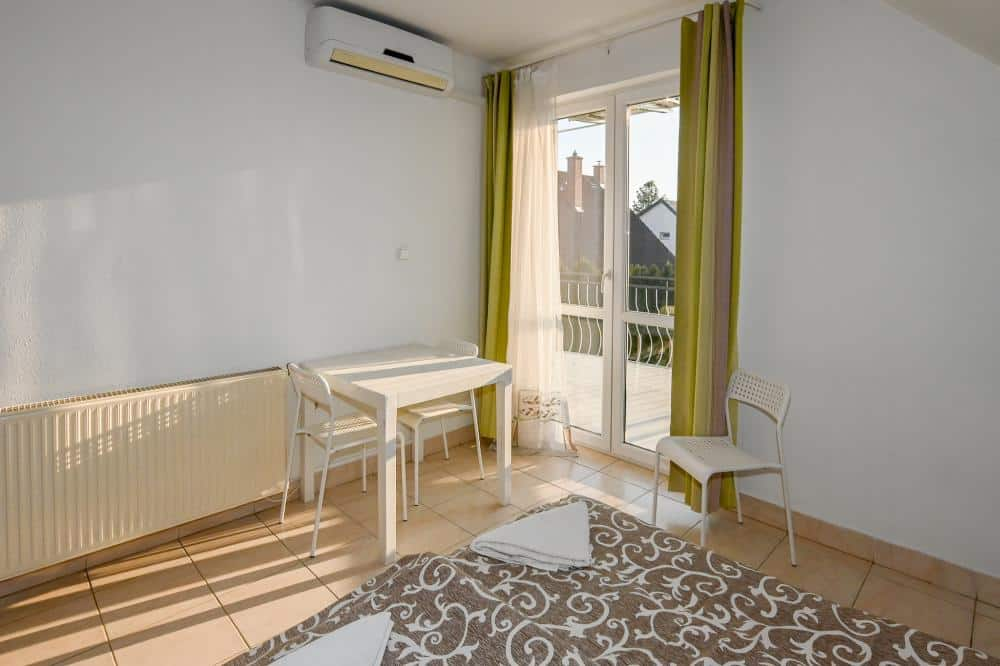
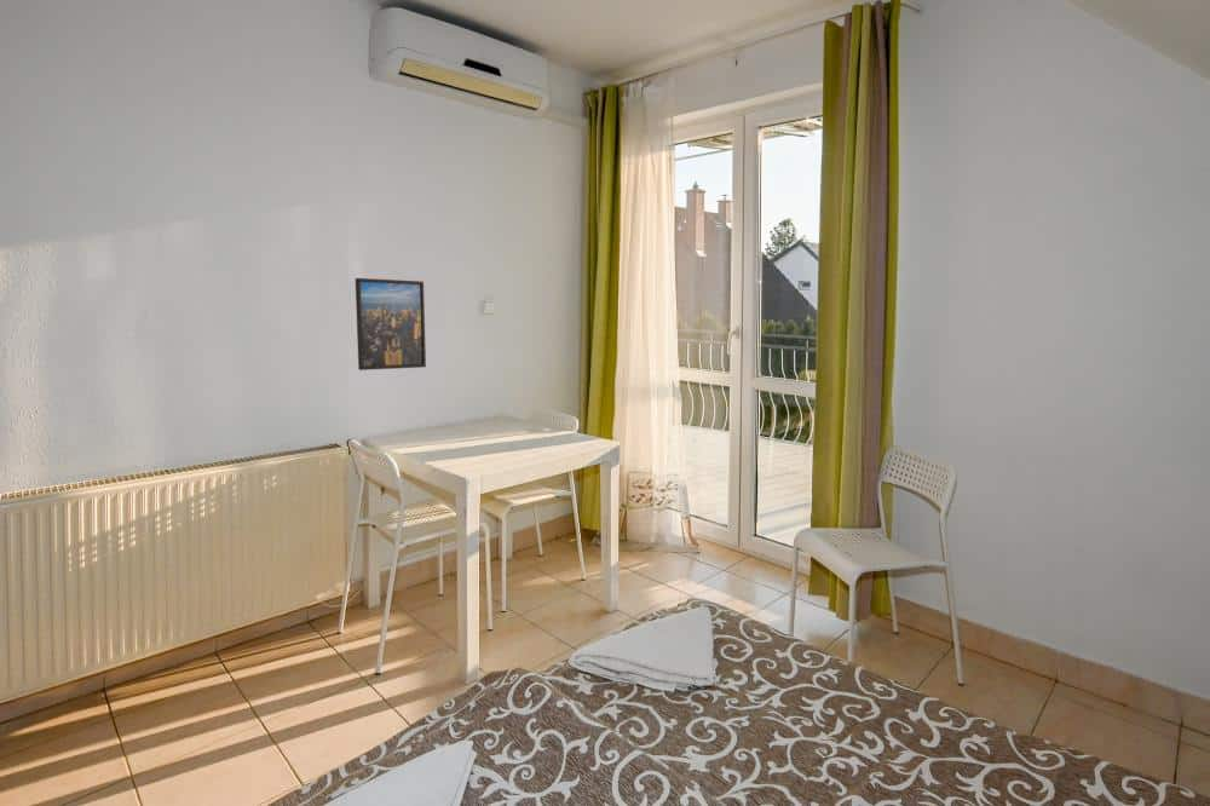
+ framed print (391, 324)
